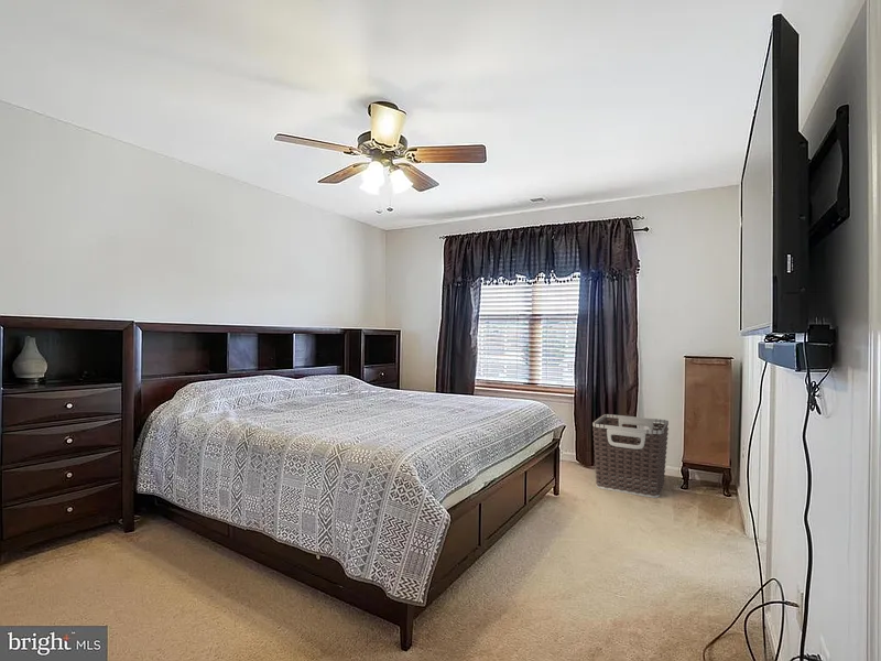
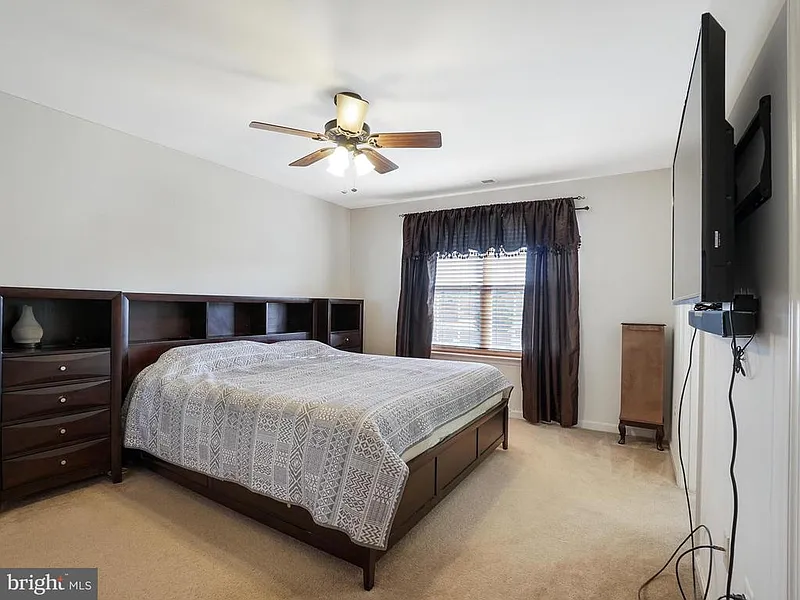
- clothes hamper (630, 453)
